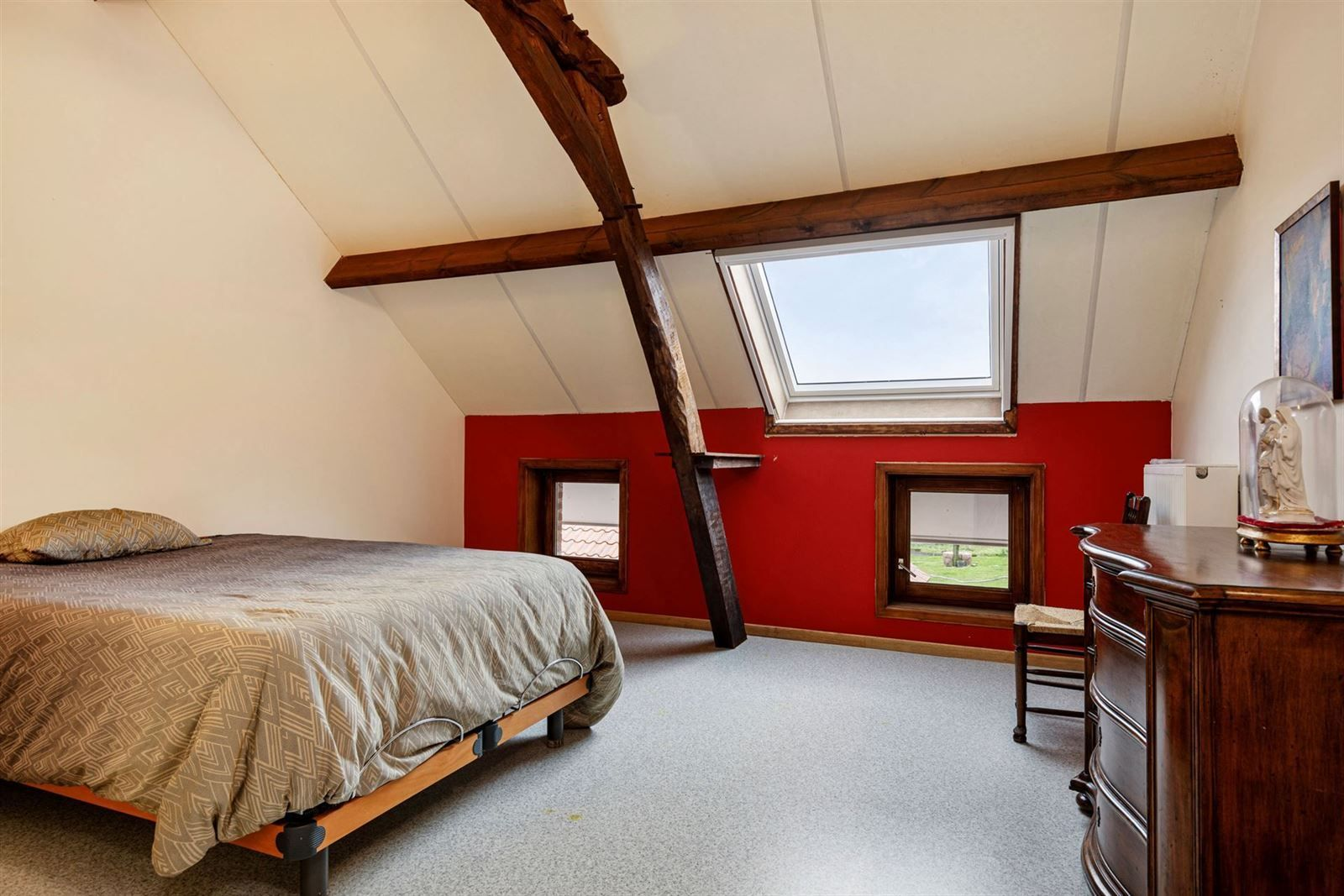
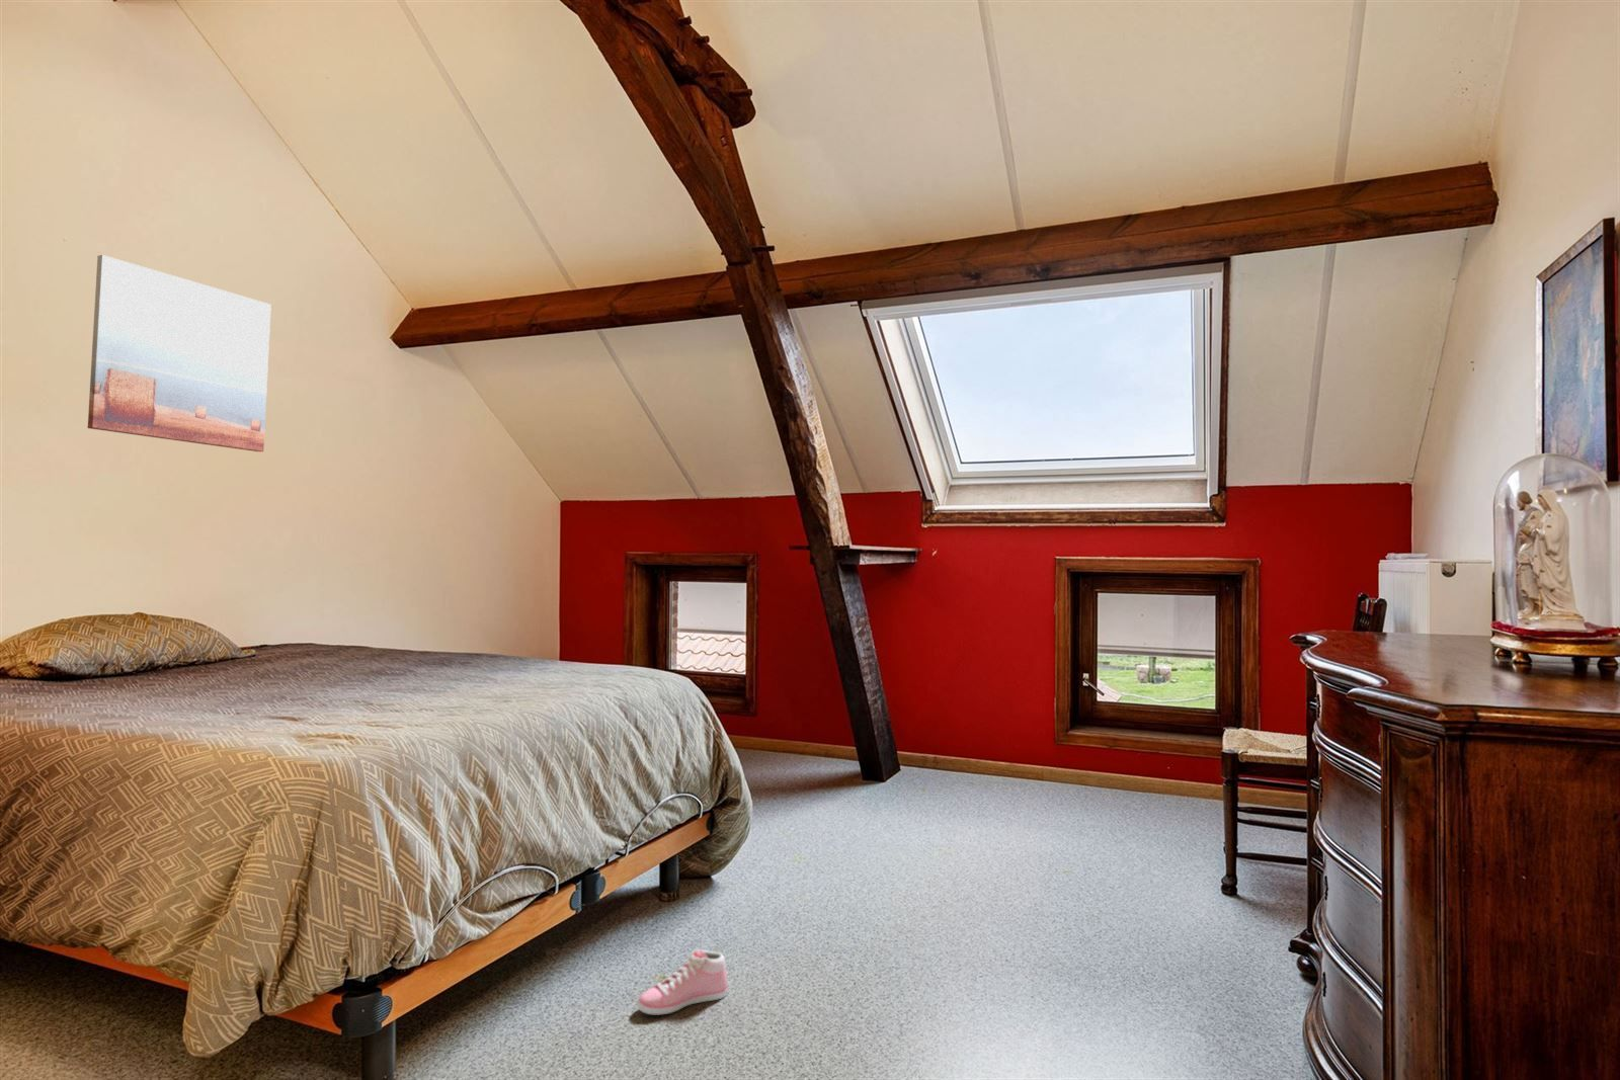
+ wall art (187, 360)
+ sneaker (683, 976)
